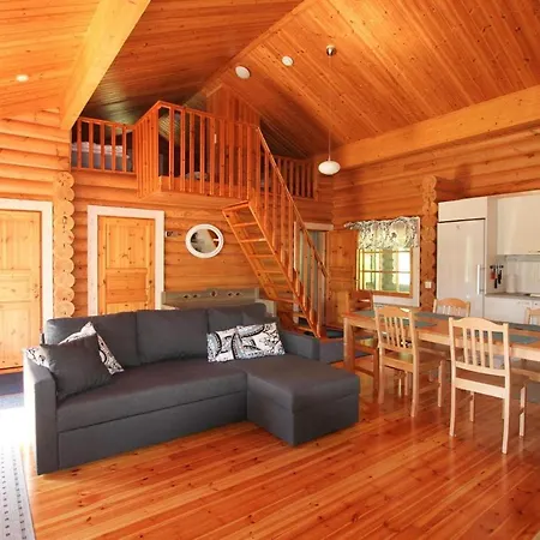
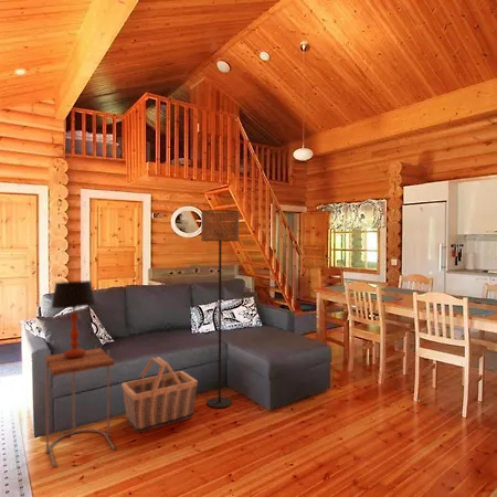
+ floor lamp (220, 307)
+ basket (159, 389)
+ side table (74, 400)
+ table lamp (74, 319)
